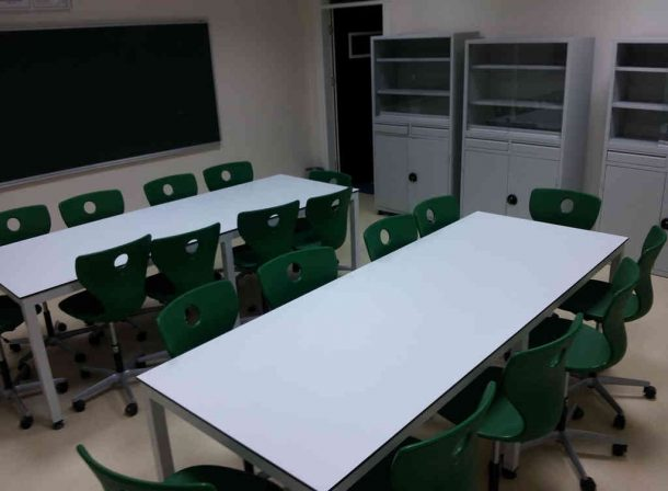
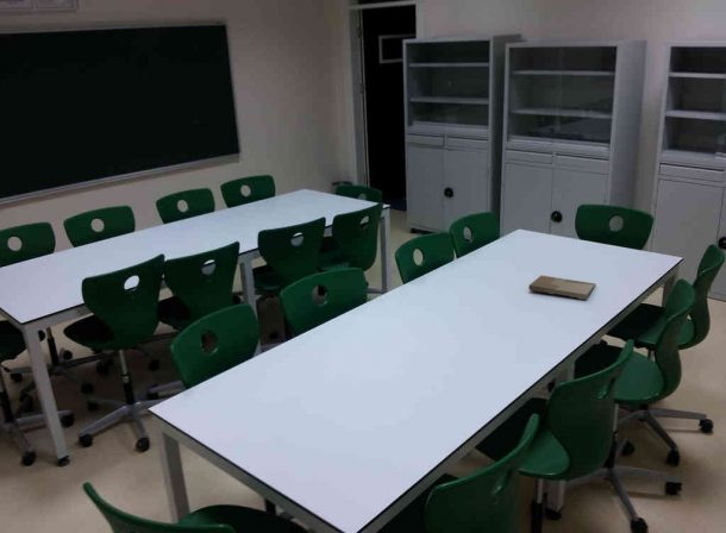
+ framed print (562, 284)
